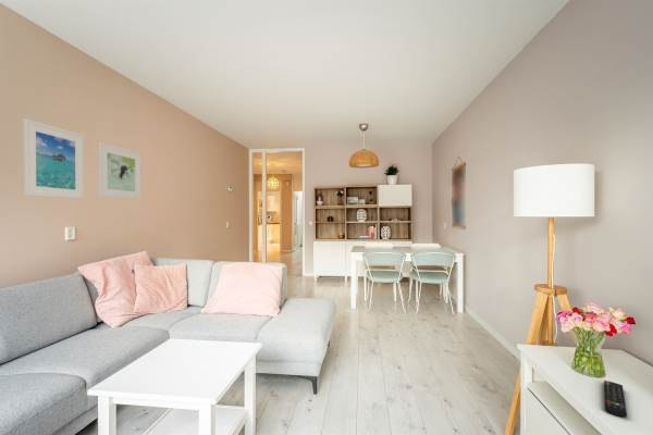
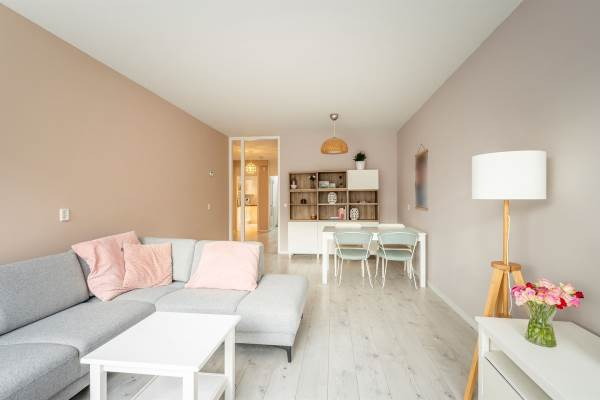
- remote control (614, 397)
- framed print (56, 162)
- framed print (121, 173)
